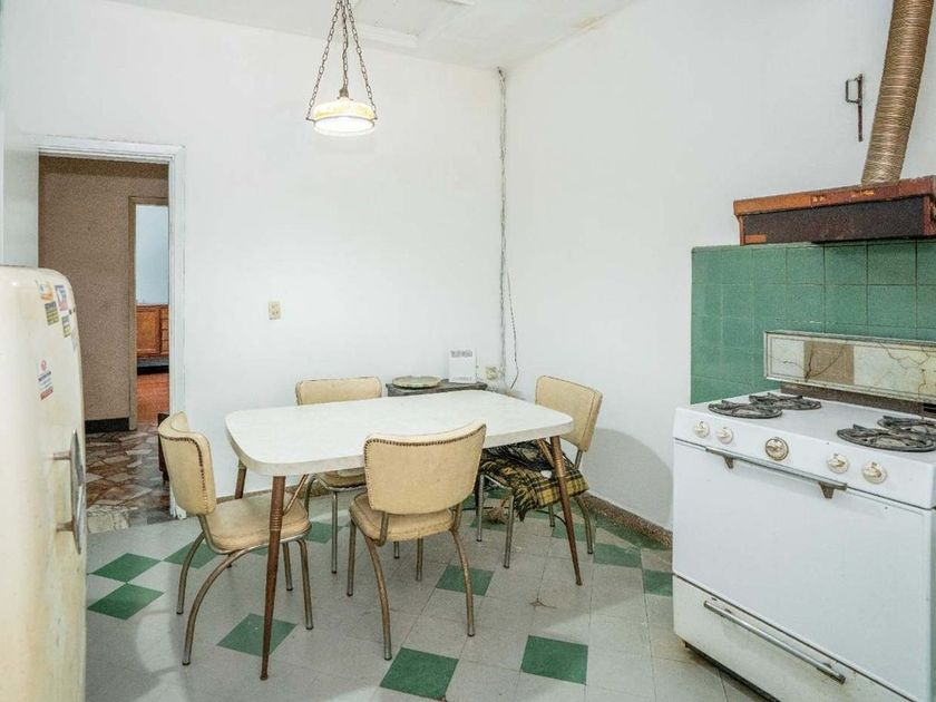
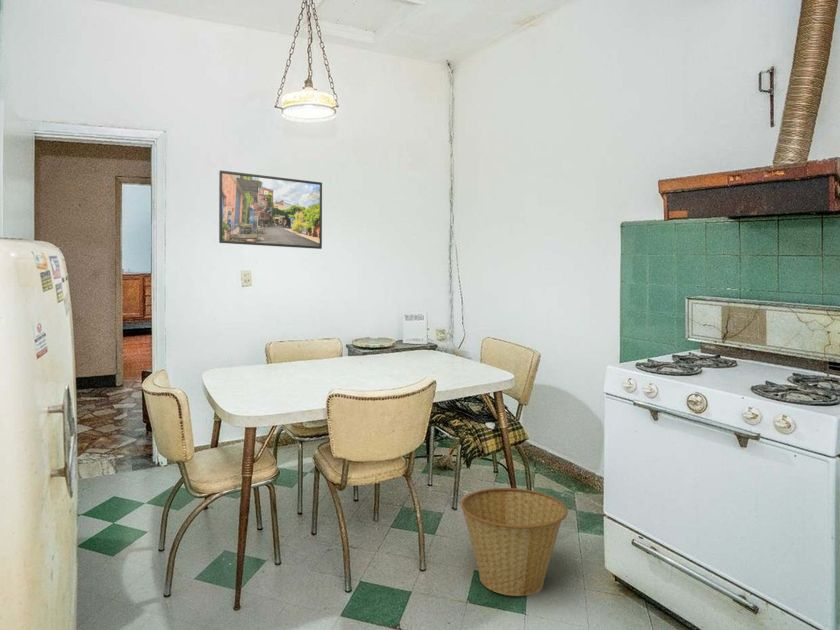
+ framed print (272, 211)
+ basket (512, 542)
